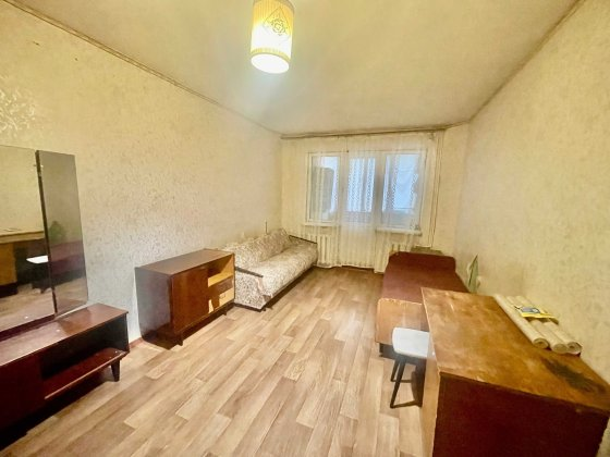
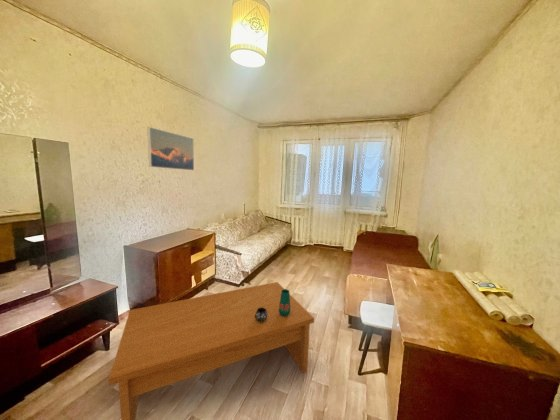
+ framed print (173, 151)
+ coffee table (221, 340)
+ vase (279, 305)
